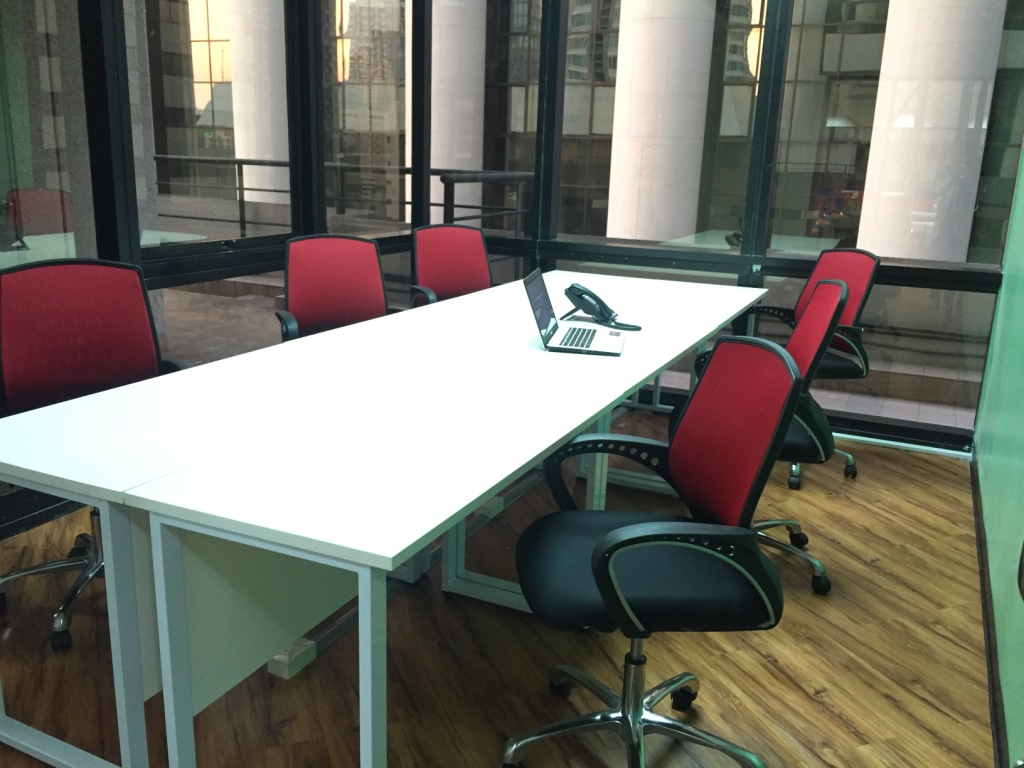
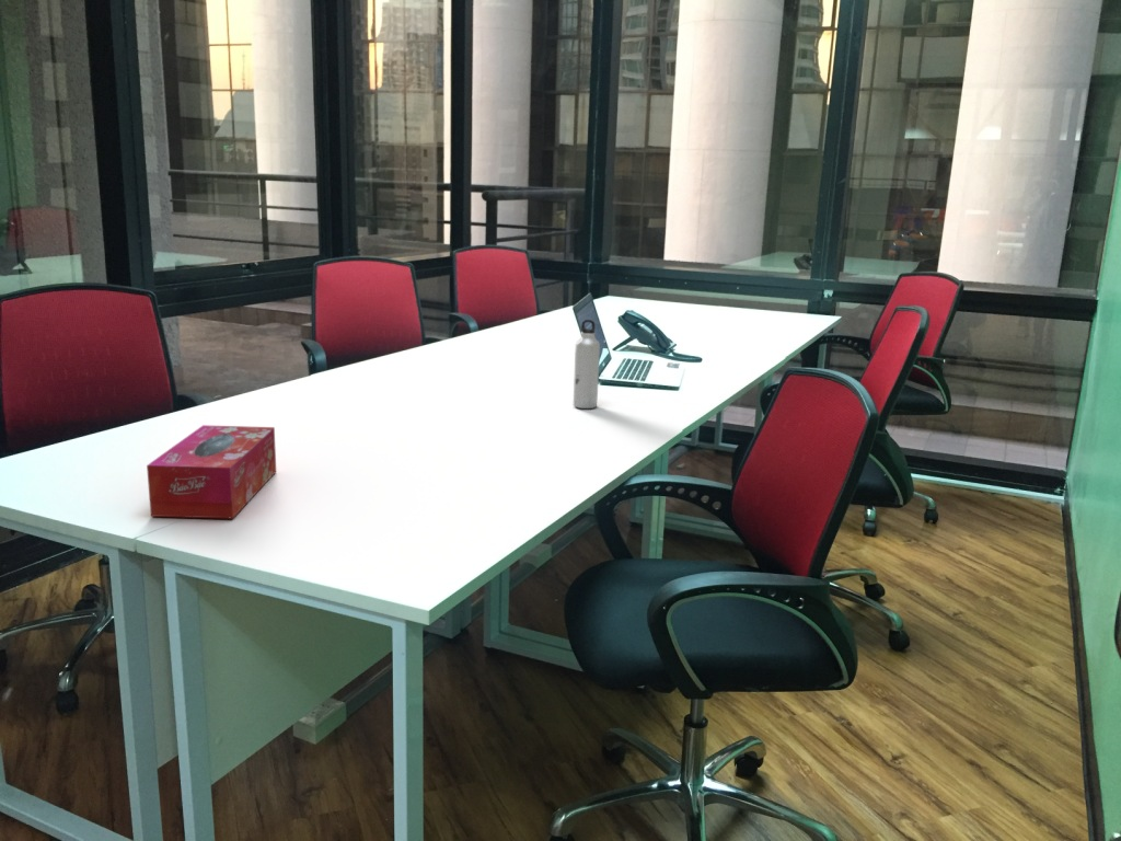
+ tissue box (217, 469)
+ water bottle (587, 362)
